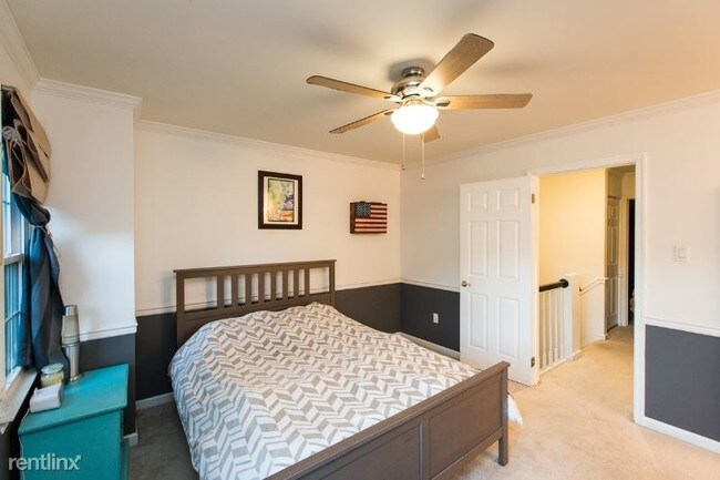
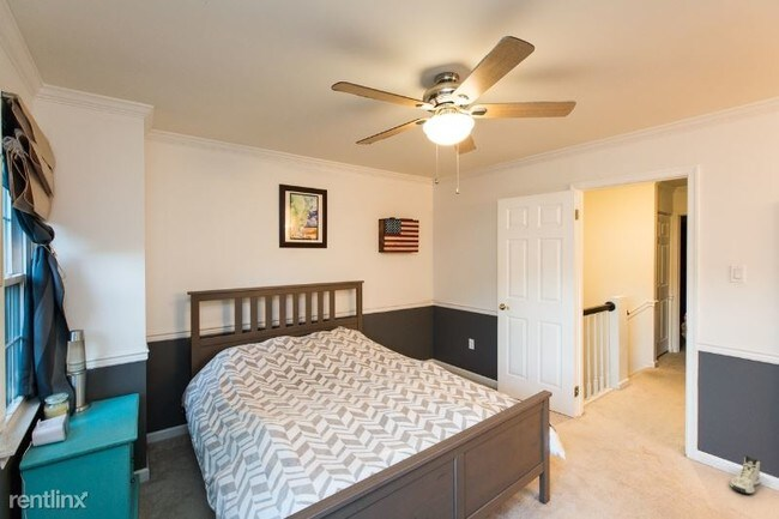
+ sneaker (744, 471)
